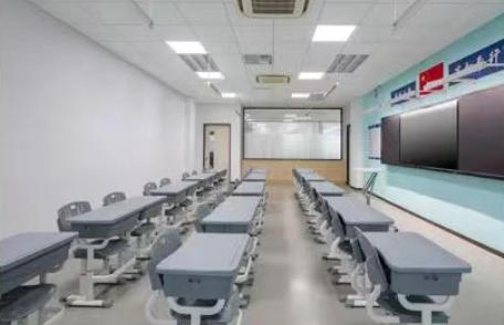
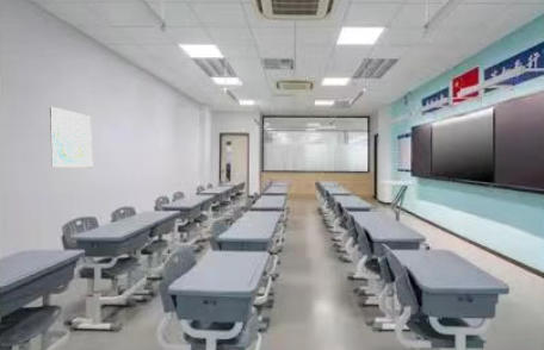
+ world map (73, 139)
